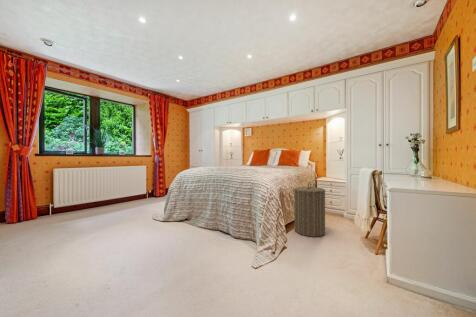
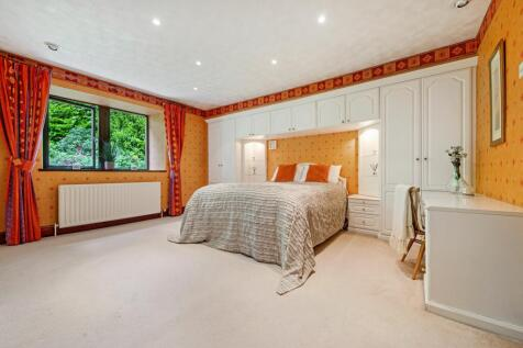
- laundry hamper (309, 206)
